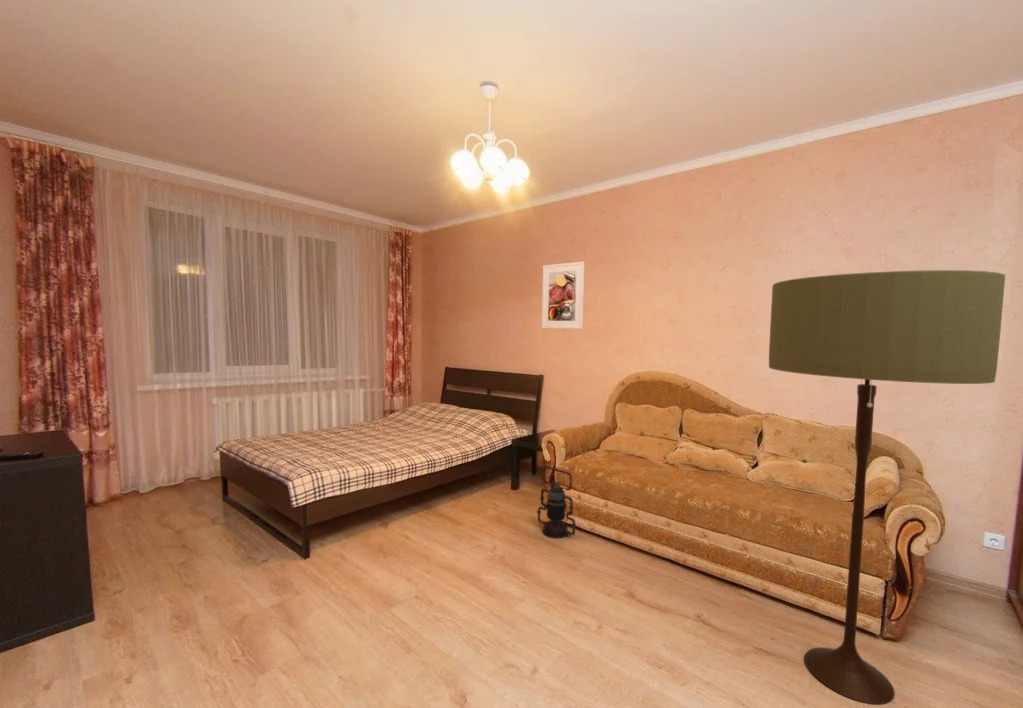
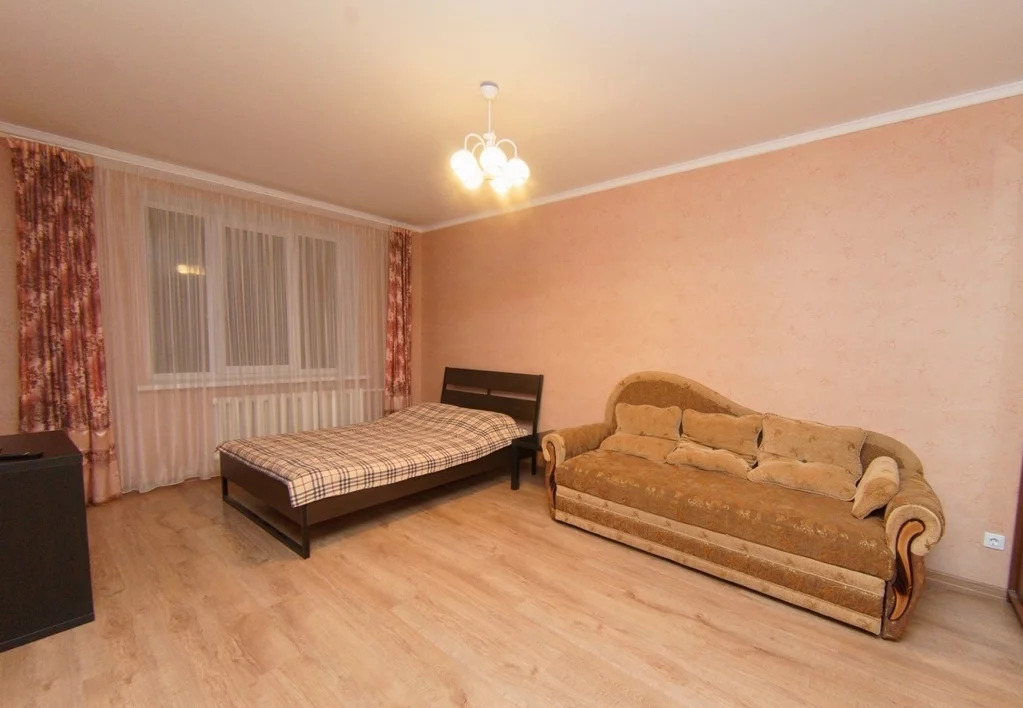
- floor lamp (860, 482)
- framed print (562, 296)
- lantern (556, 500)
